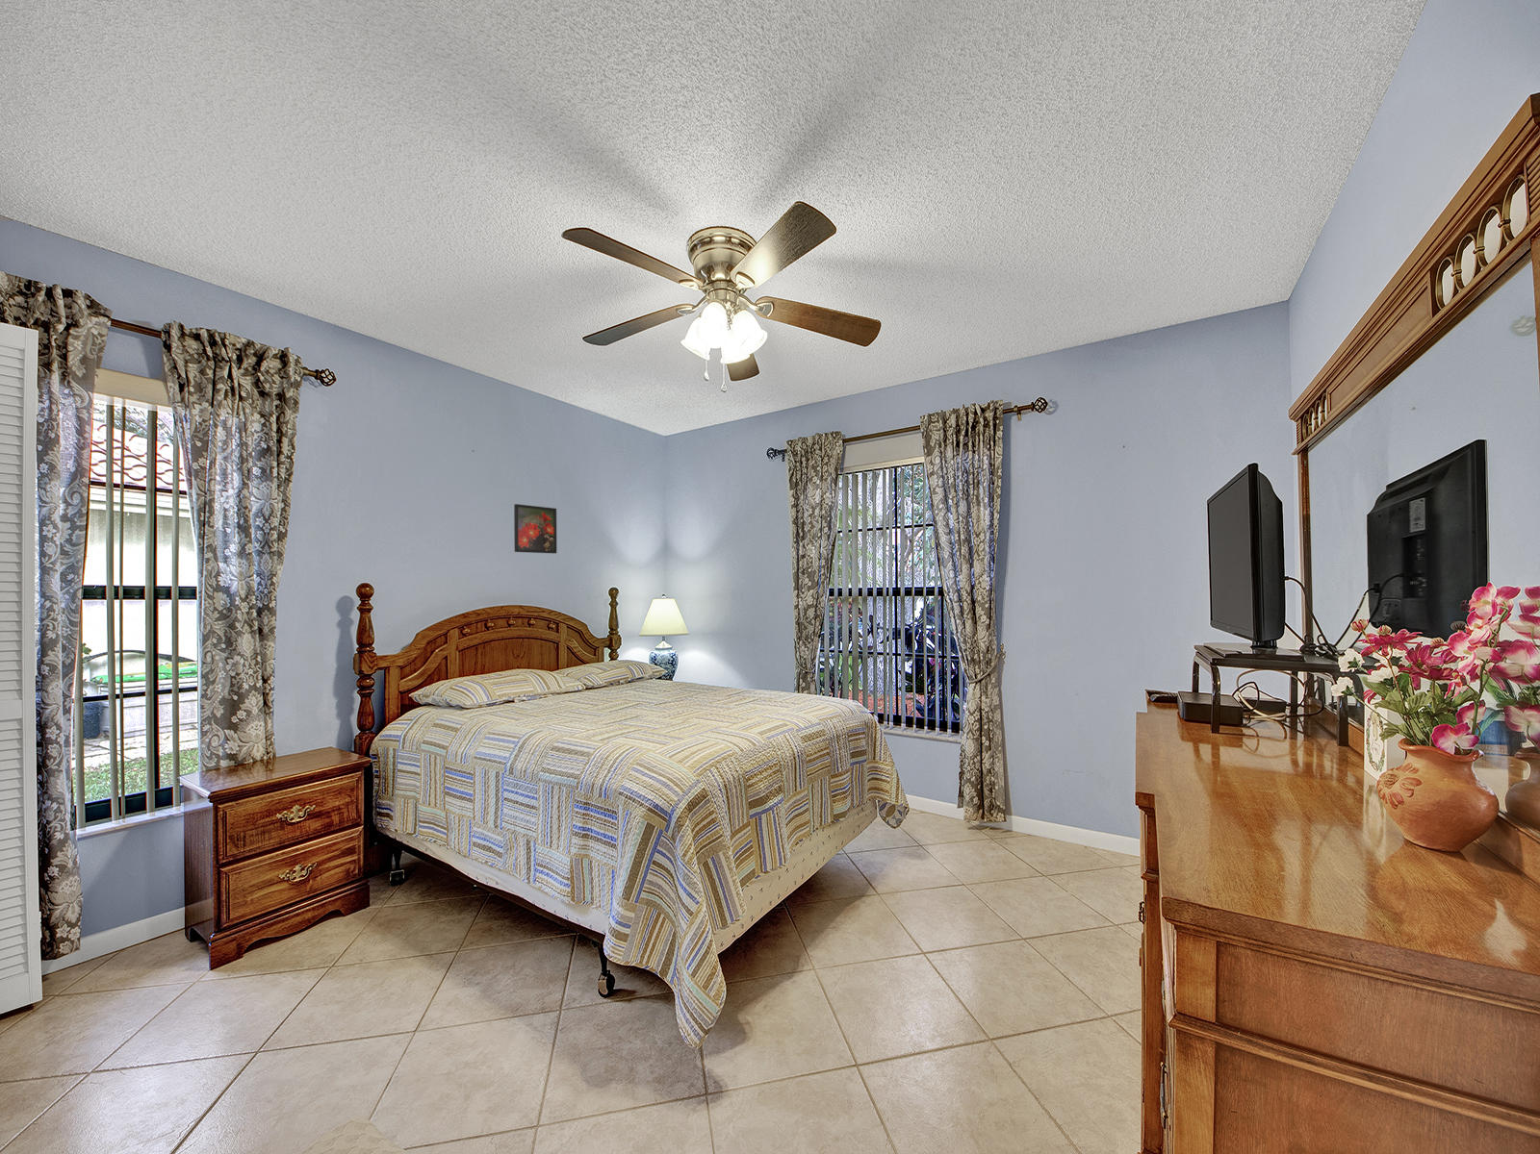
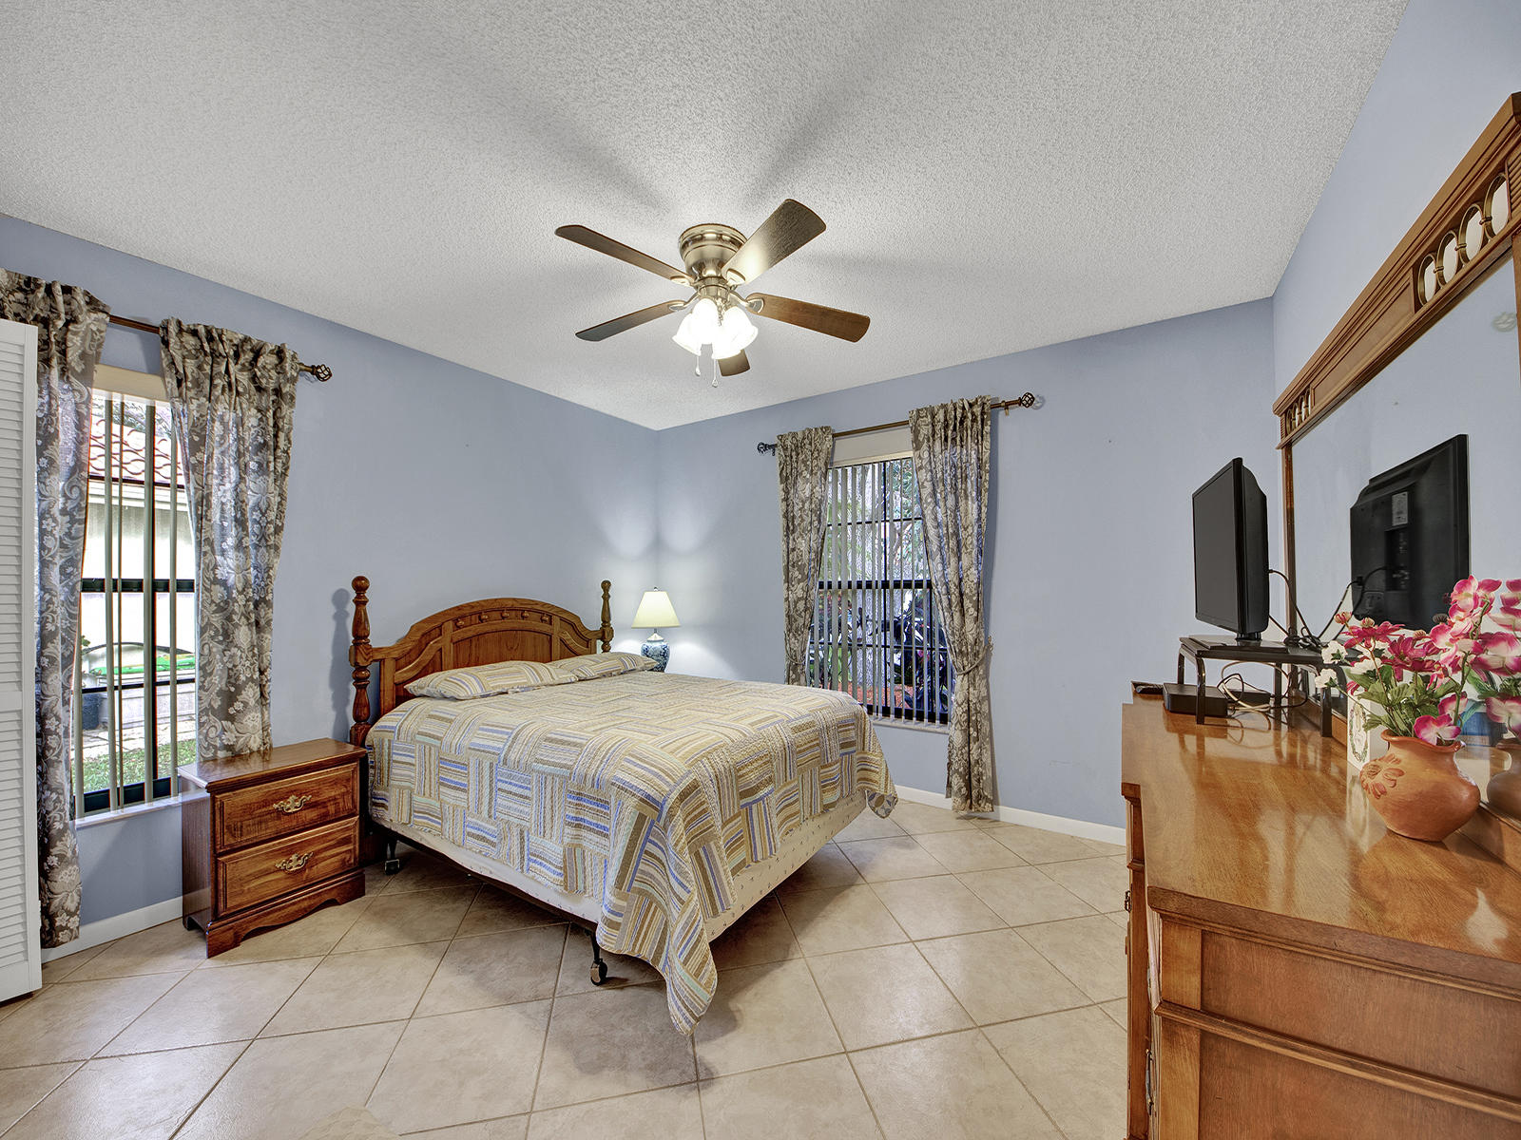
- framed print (536, 529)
